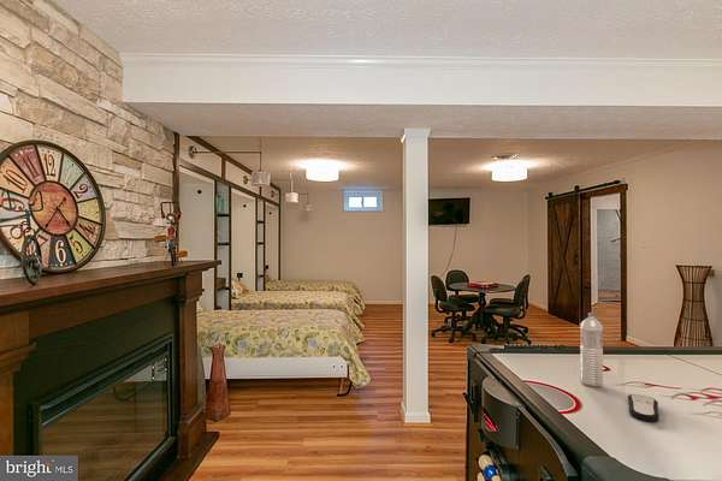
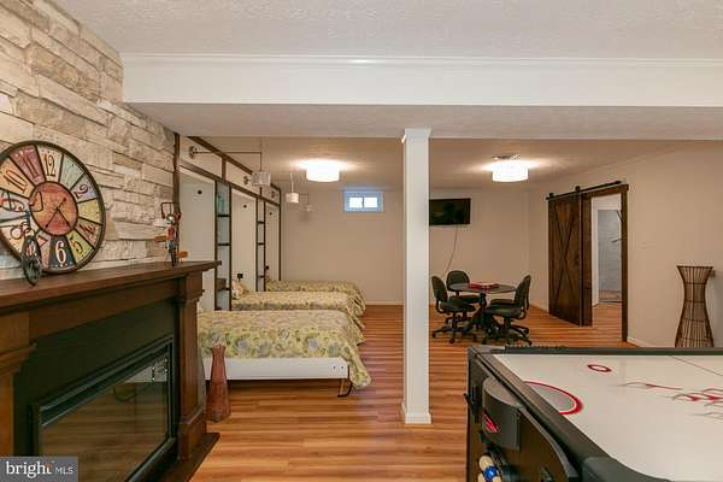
- water bottle (591, 348)
- remote control (643, 406)
